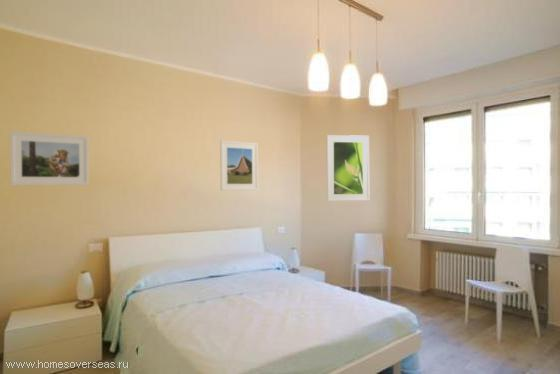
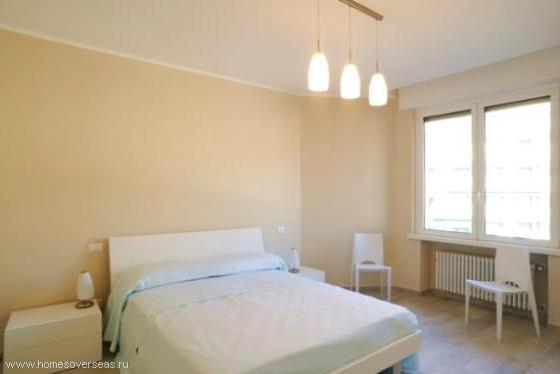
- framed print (51, 159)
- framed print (239, 166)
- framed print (348, 168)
